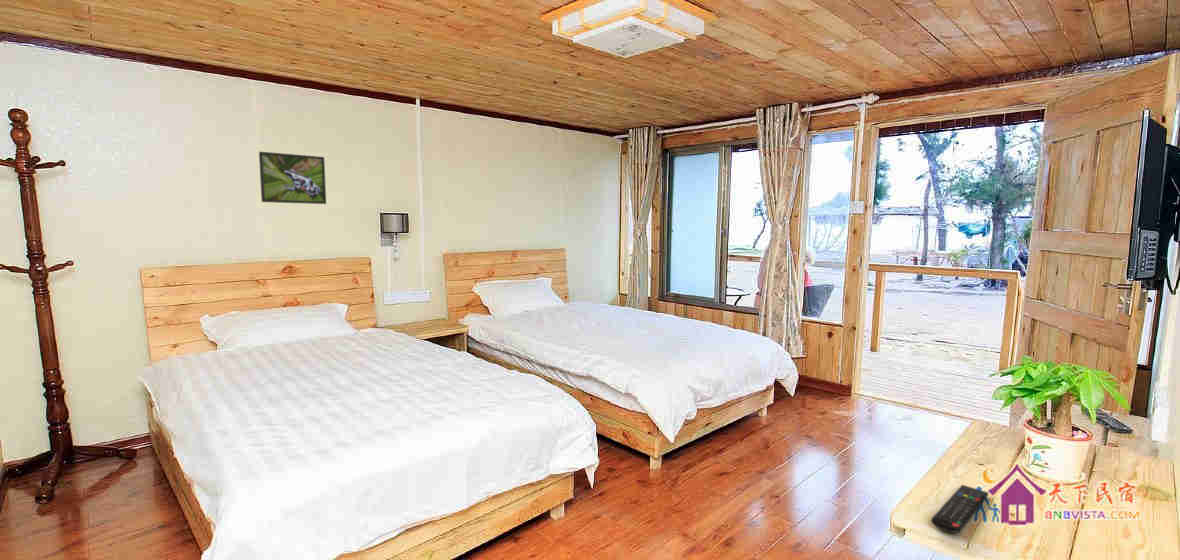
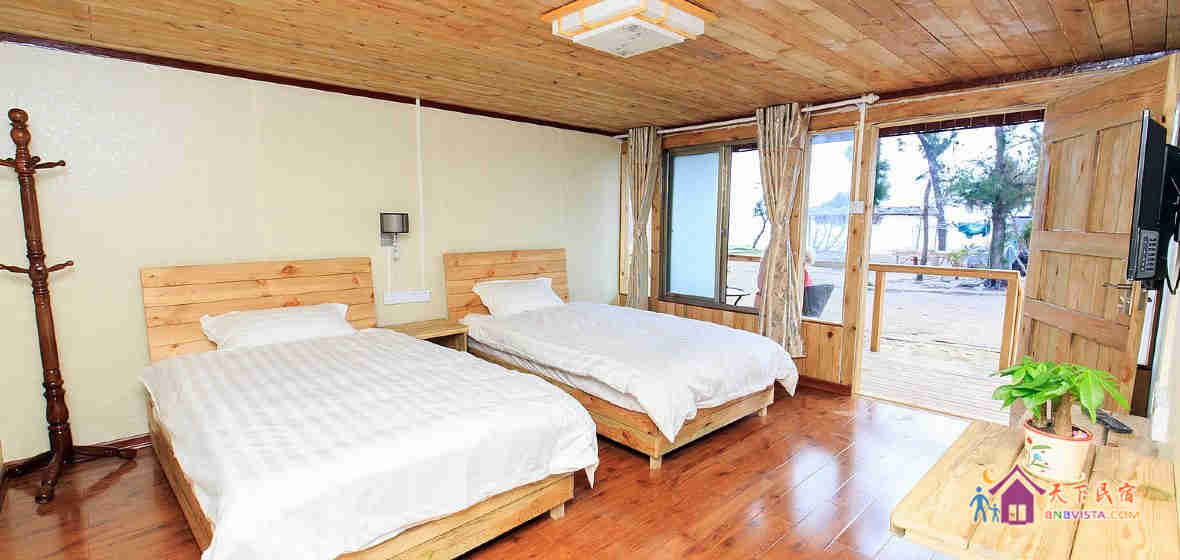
- remote control (960, 508)
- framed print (293, 178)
